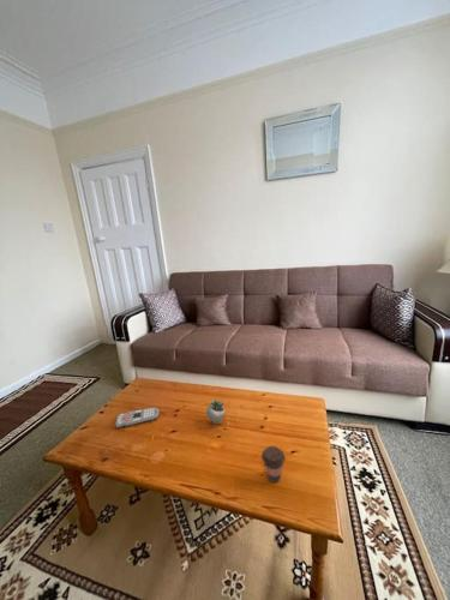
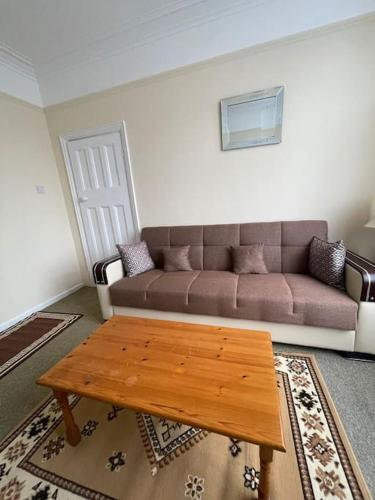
- remote control (138, 416)
- succulent plant (210, 406)
- coffee cup (274, 464)
